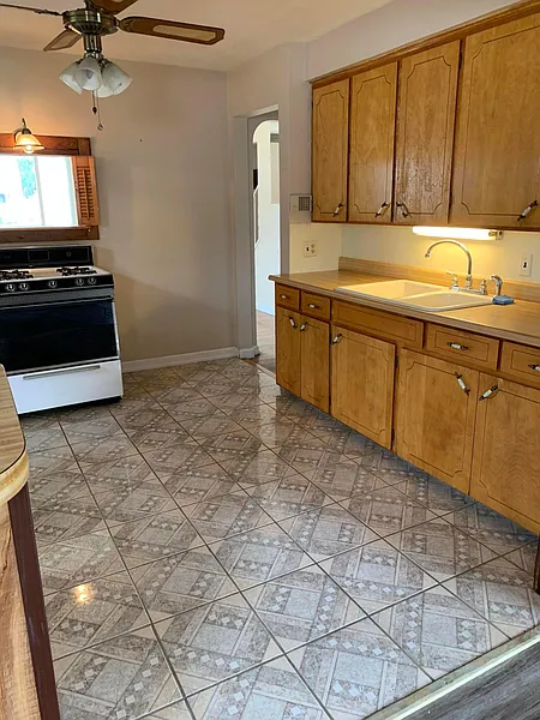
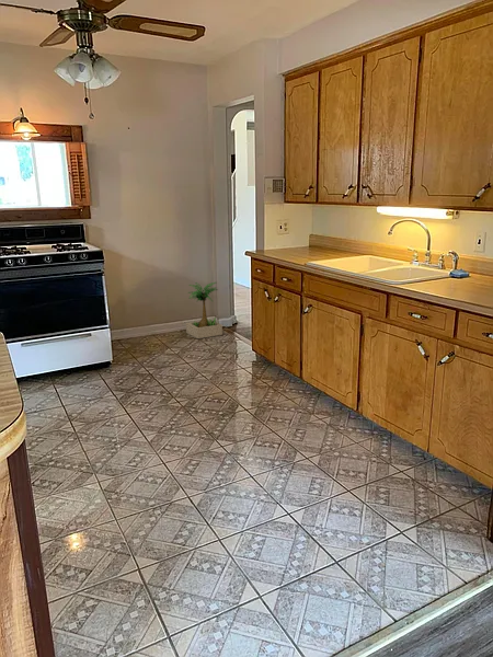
+ potted plant (205, 308)
